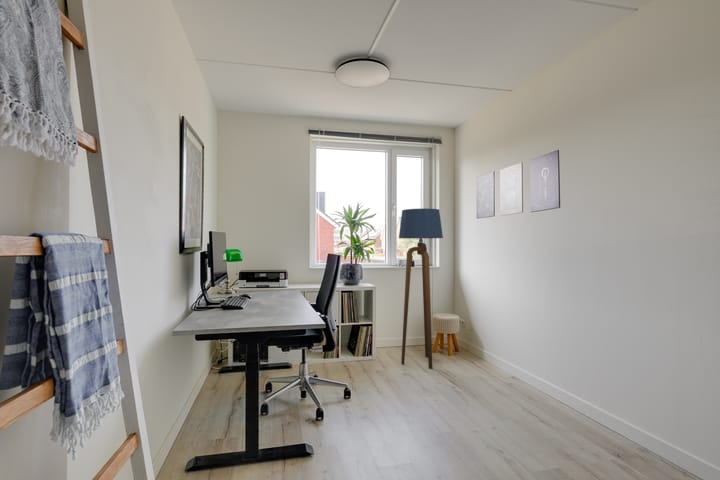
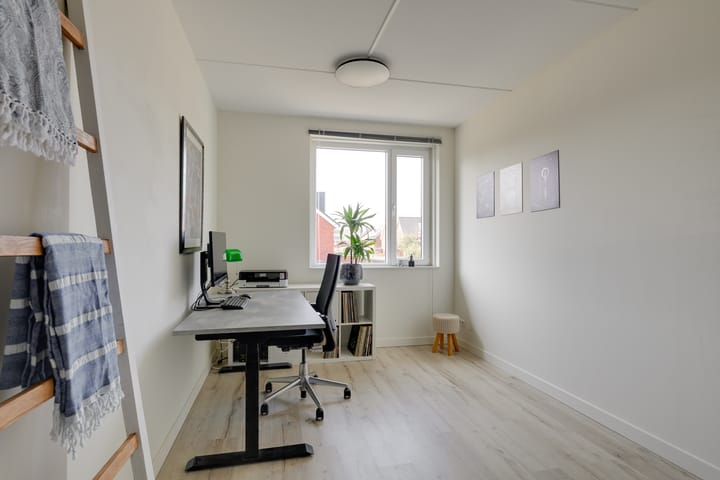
- floor lamp (423, 285)
